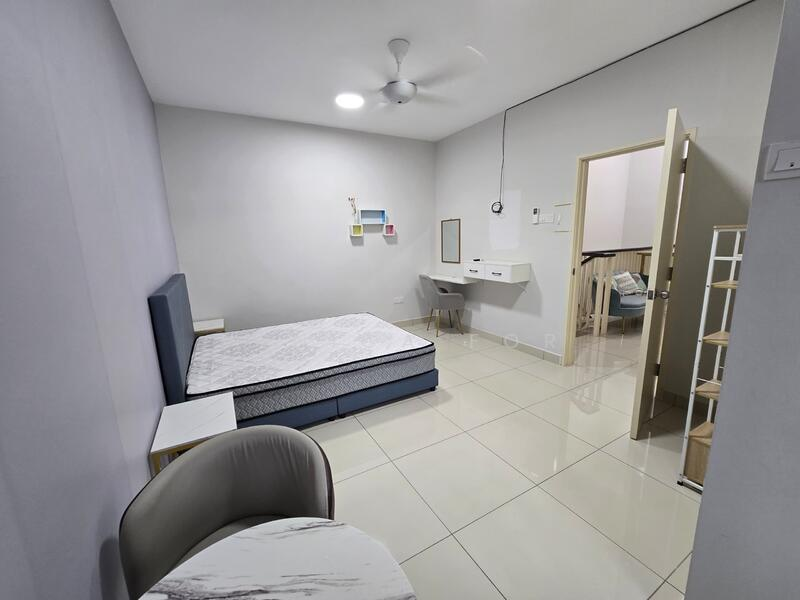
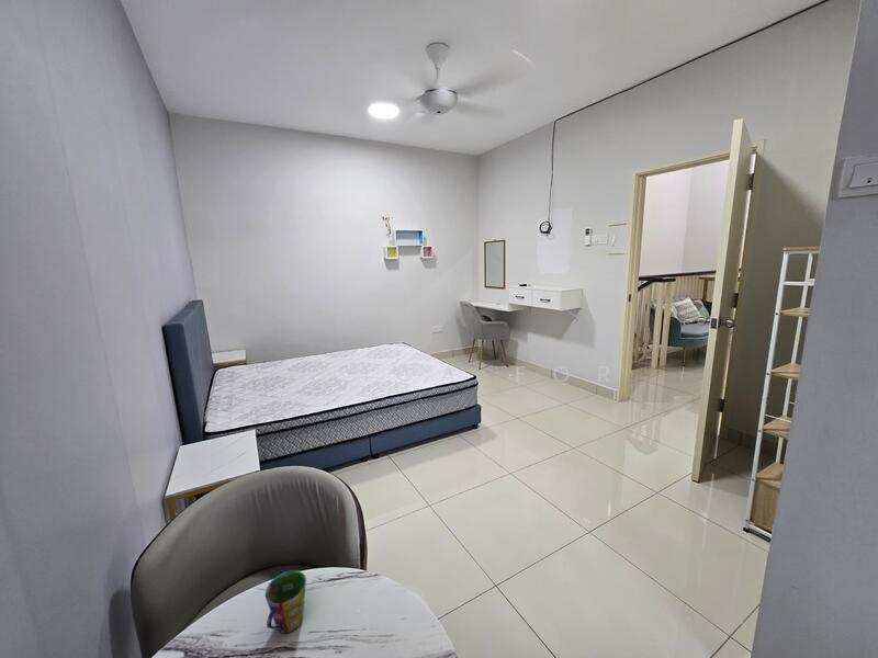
+ cup (284, 609)
